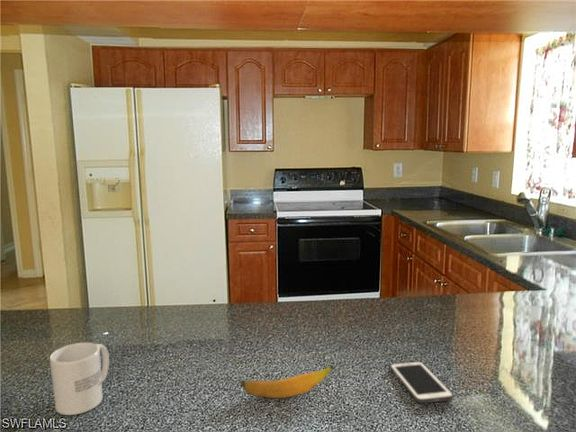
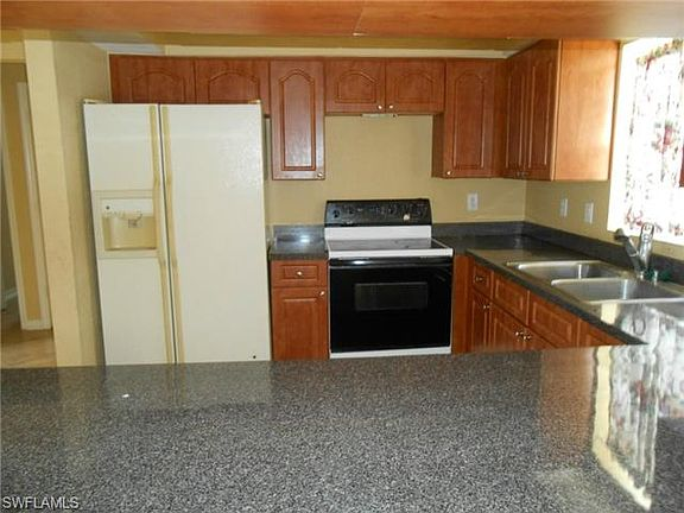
- banana (287, 381)
- cell phone (419, 380)
- mug (80, 373)
